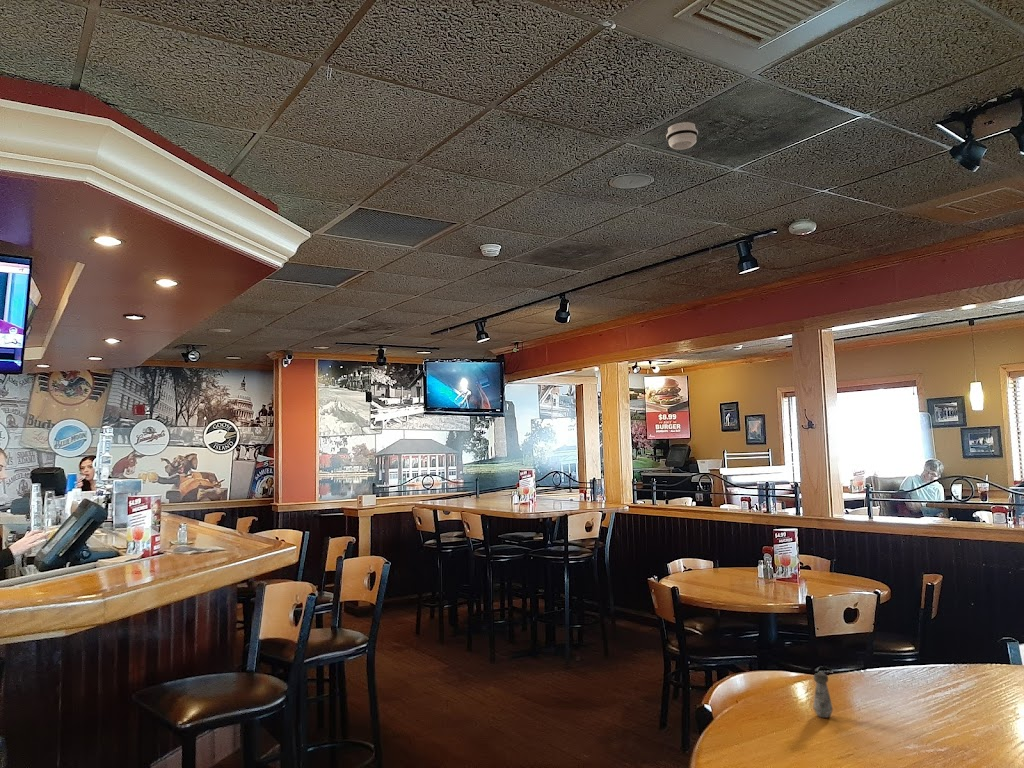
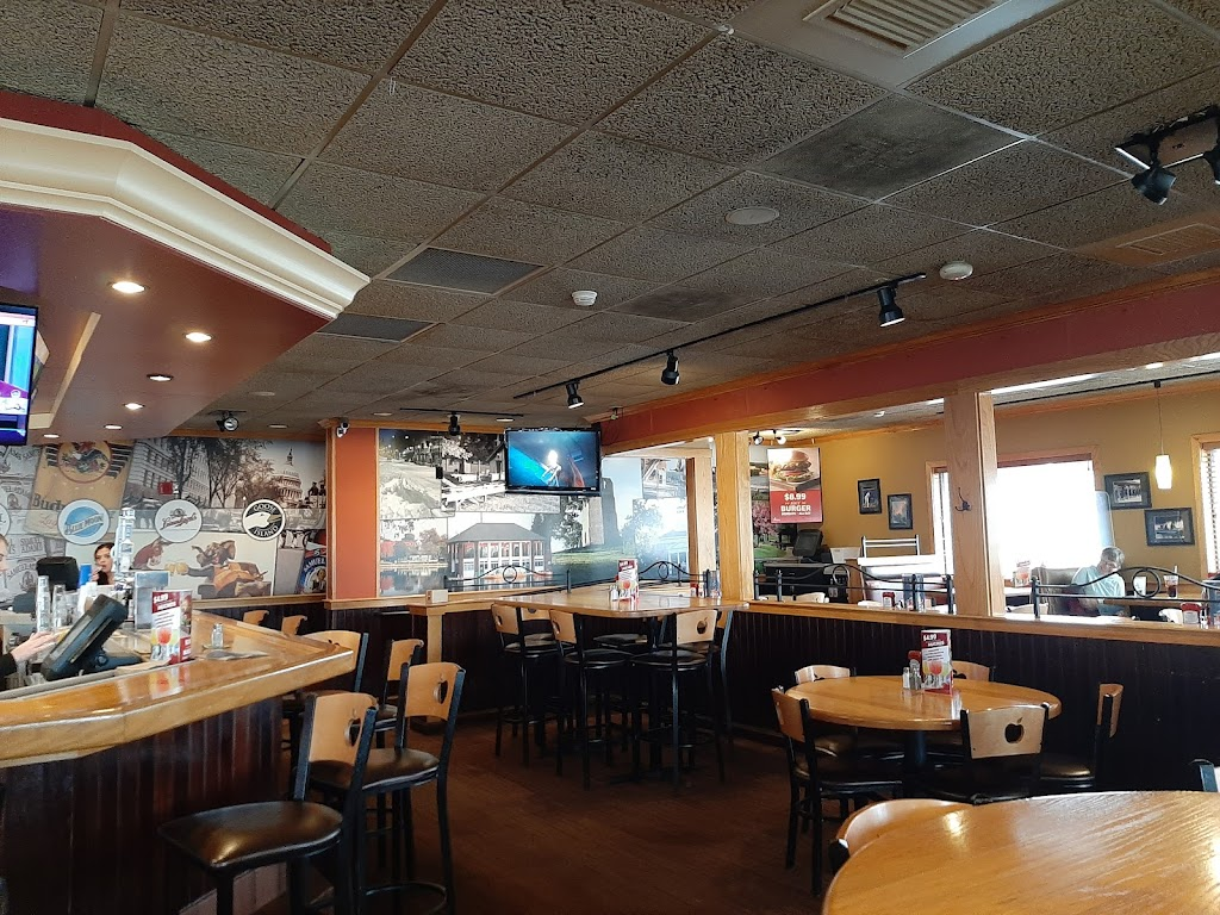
- smoke detector (682, 136)
- salt shaker (821, 694)
